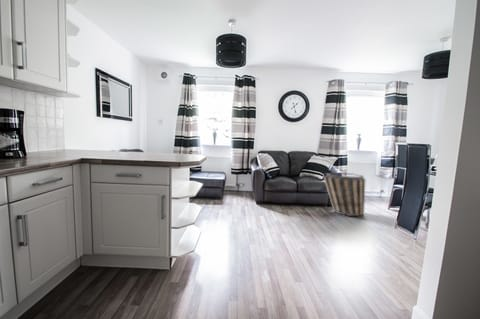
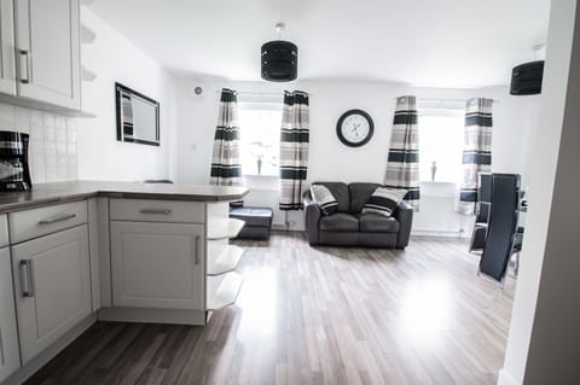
- basket (343, 193)
